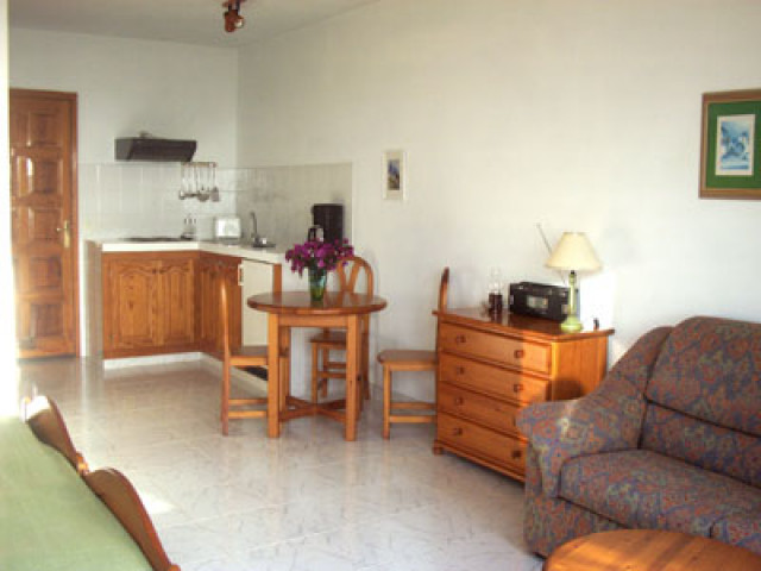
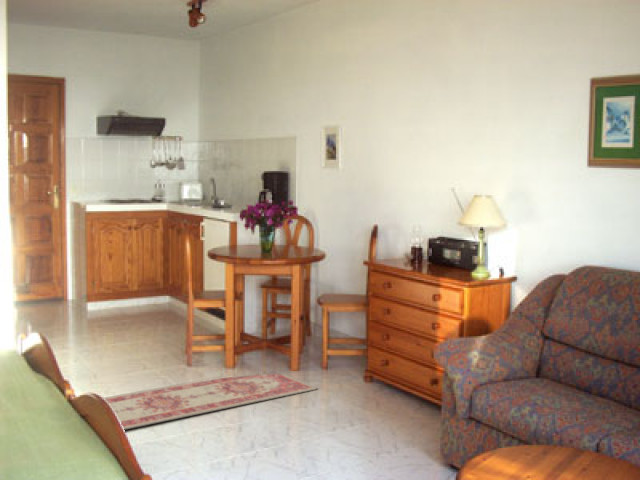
+ rug (161, 403)
